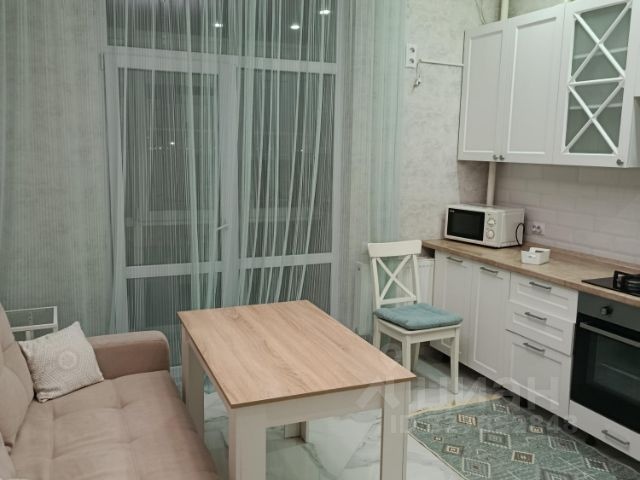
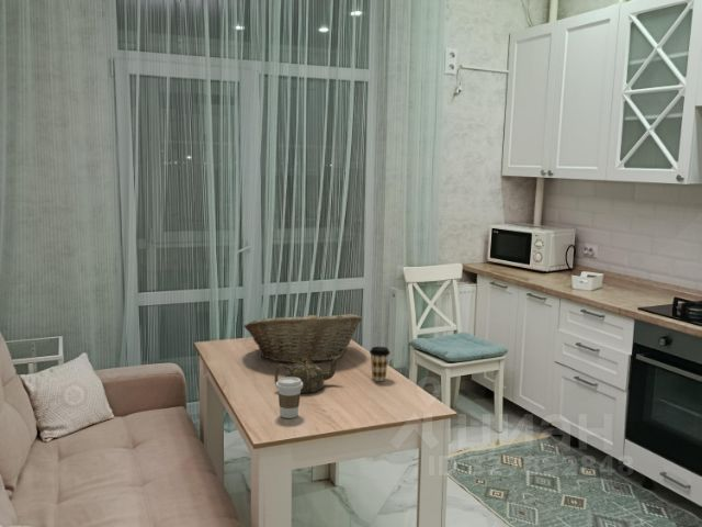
+ teapot (307, 372)
+ fruit basket (303, 332)
+ coffee cup (288, 397)
+ coffee cup (378, 363)
